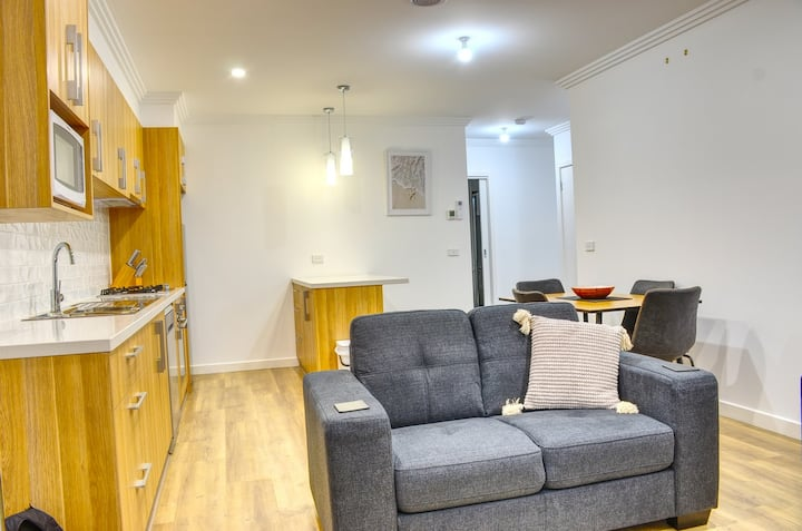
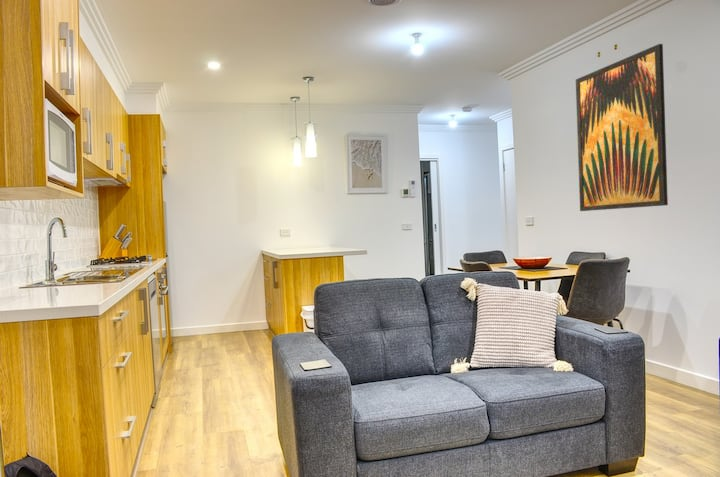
+ wall art (617, 136)
